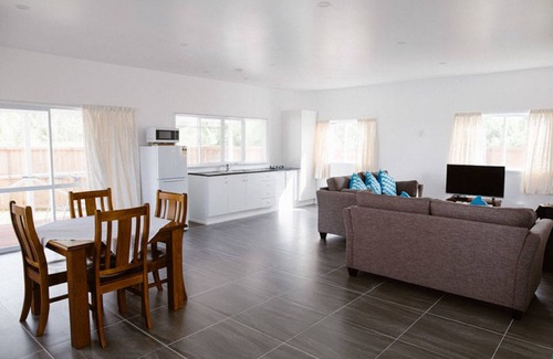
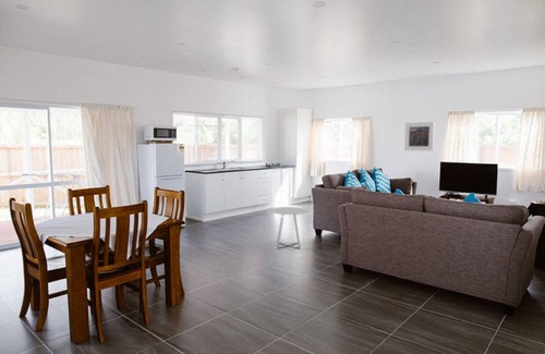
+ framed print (419, 136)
+ side table (281, 227)
